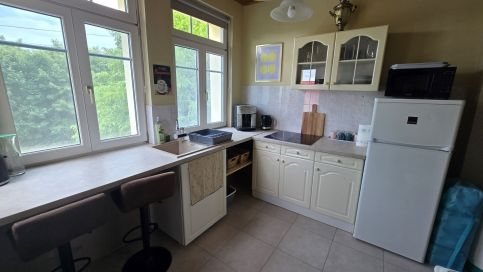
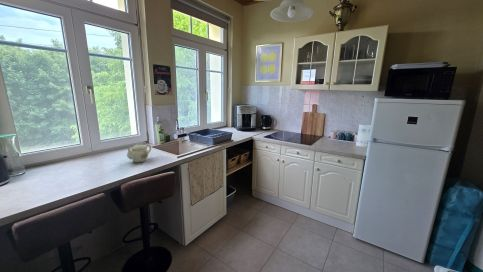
+ teapot (139, 151)
